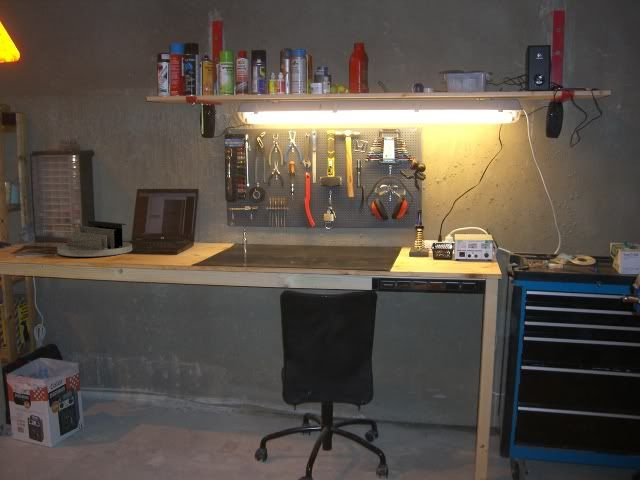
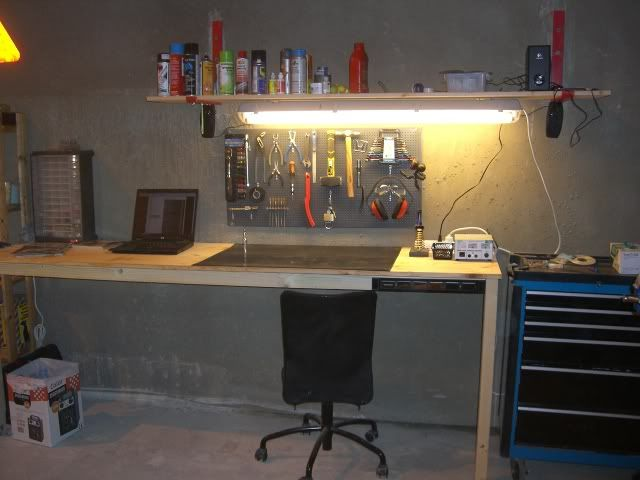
- desk organizer (94, 237)
